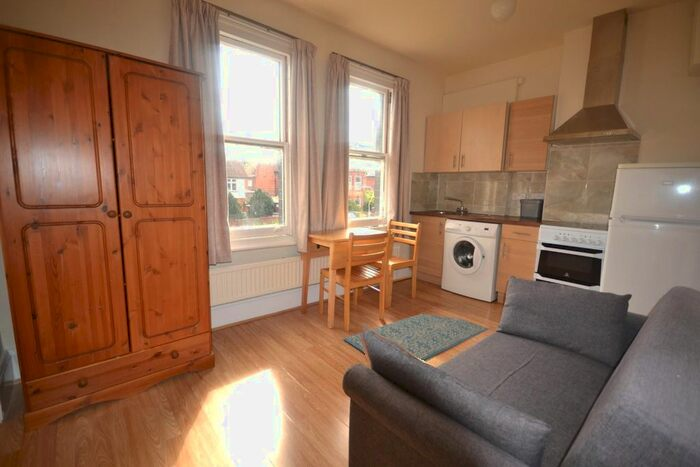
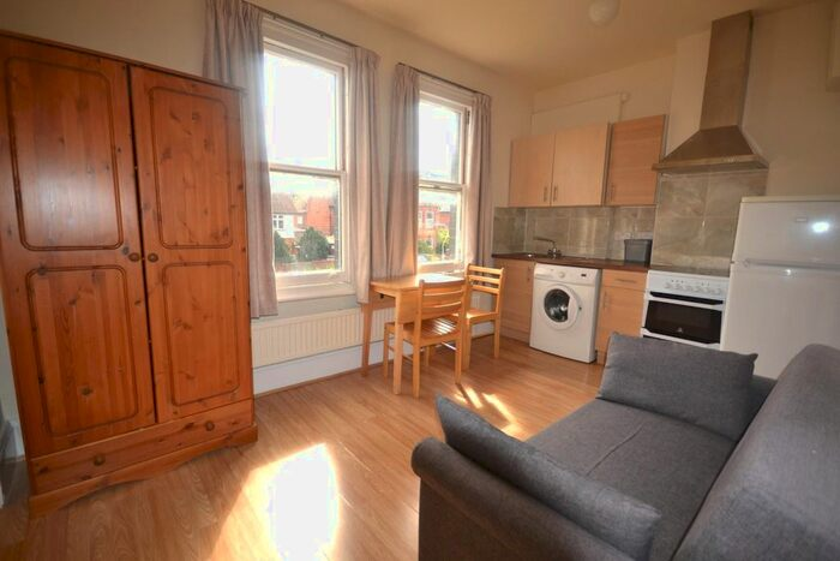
- rug (419, 333)
